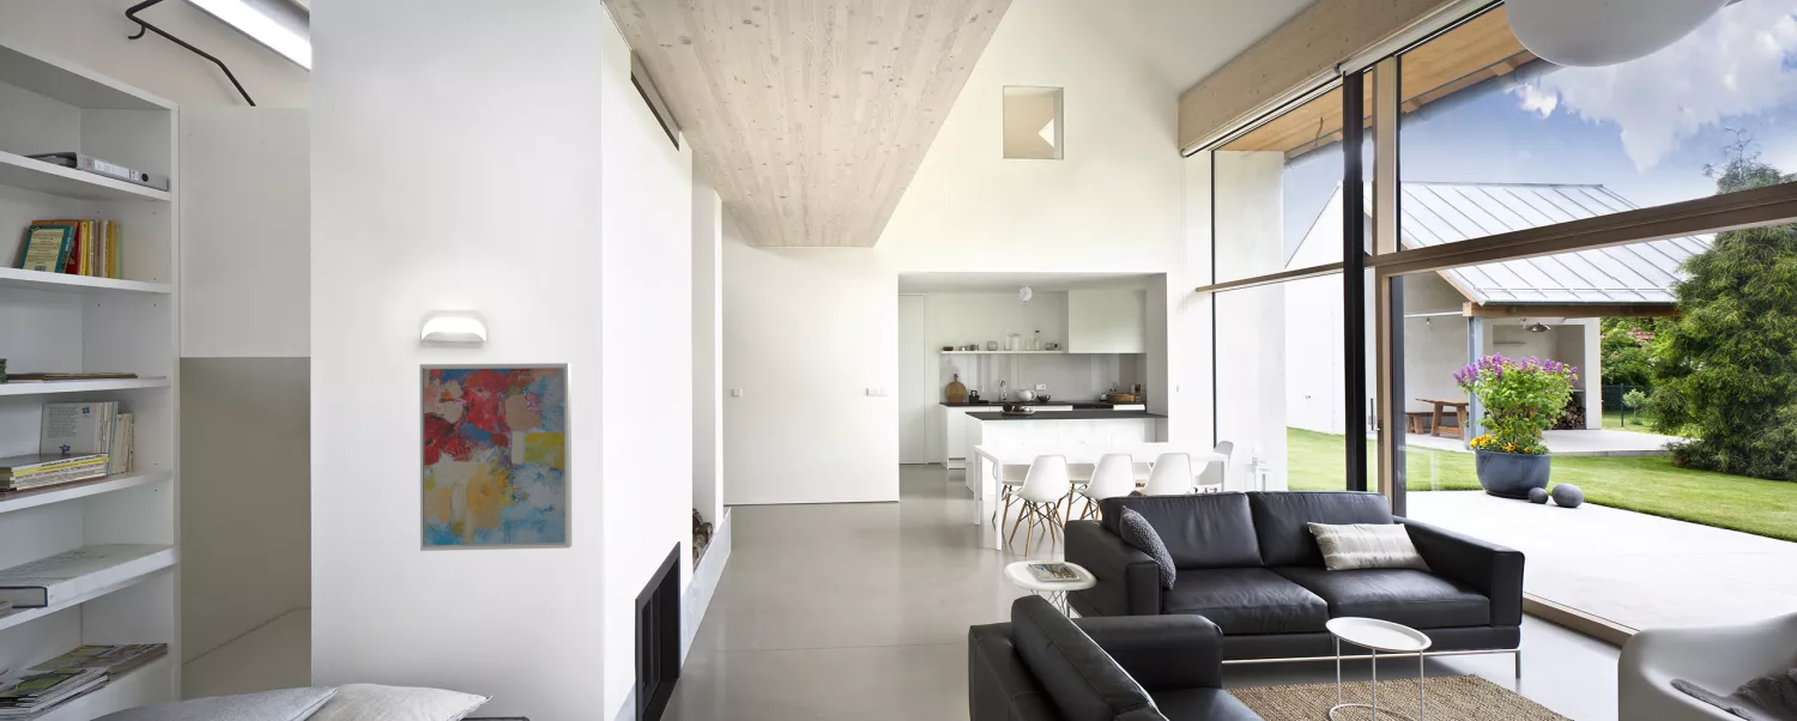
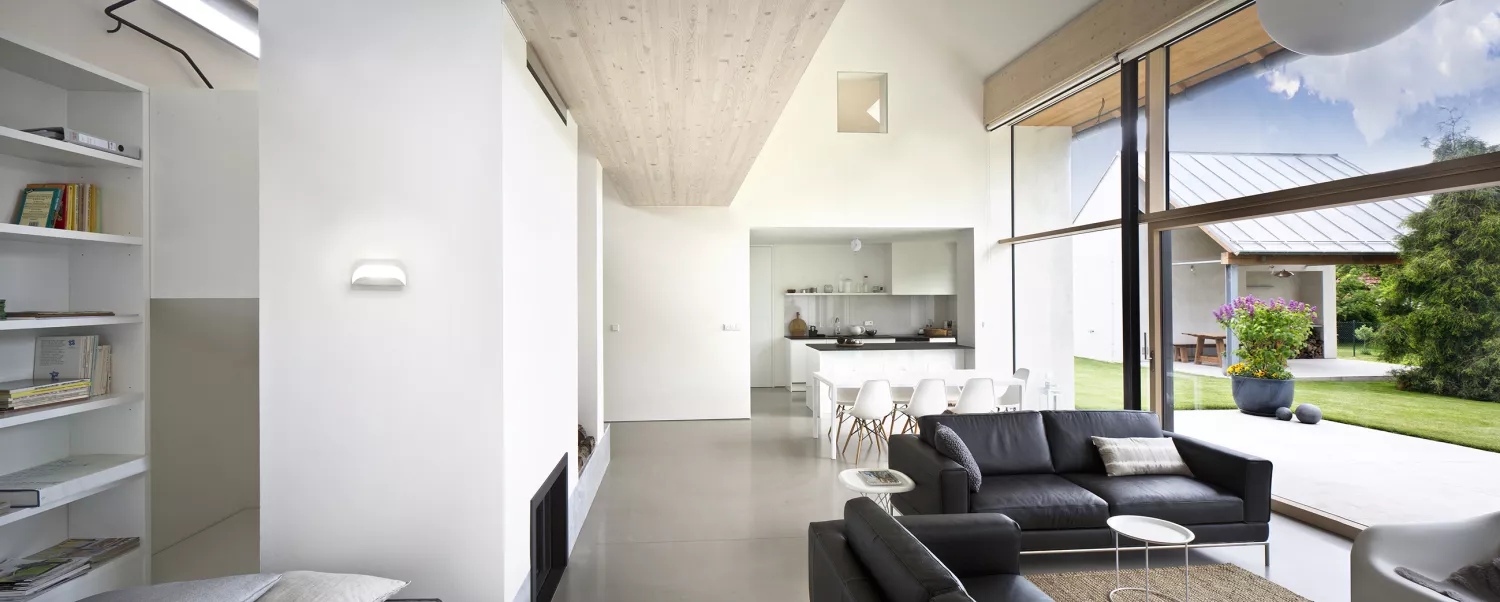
- wall art (496, 455)
